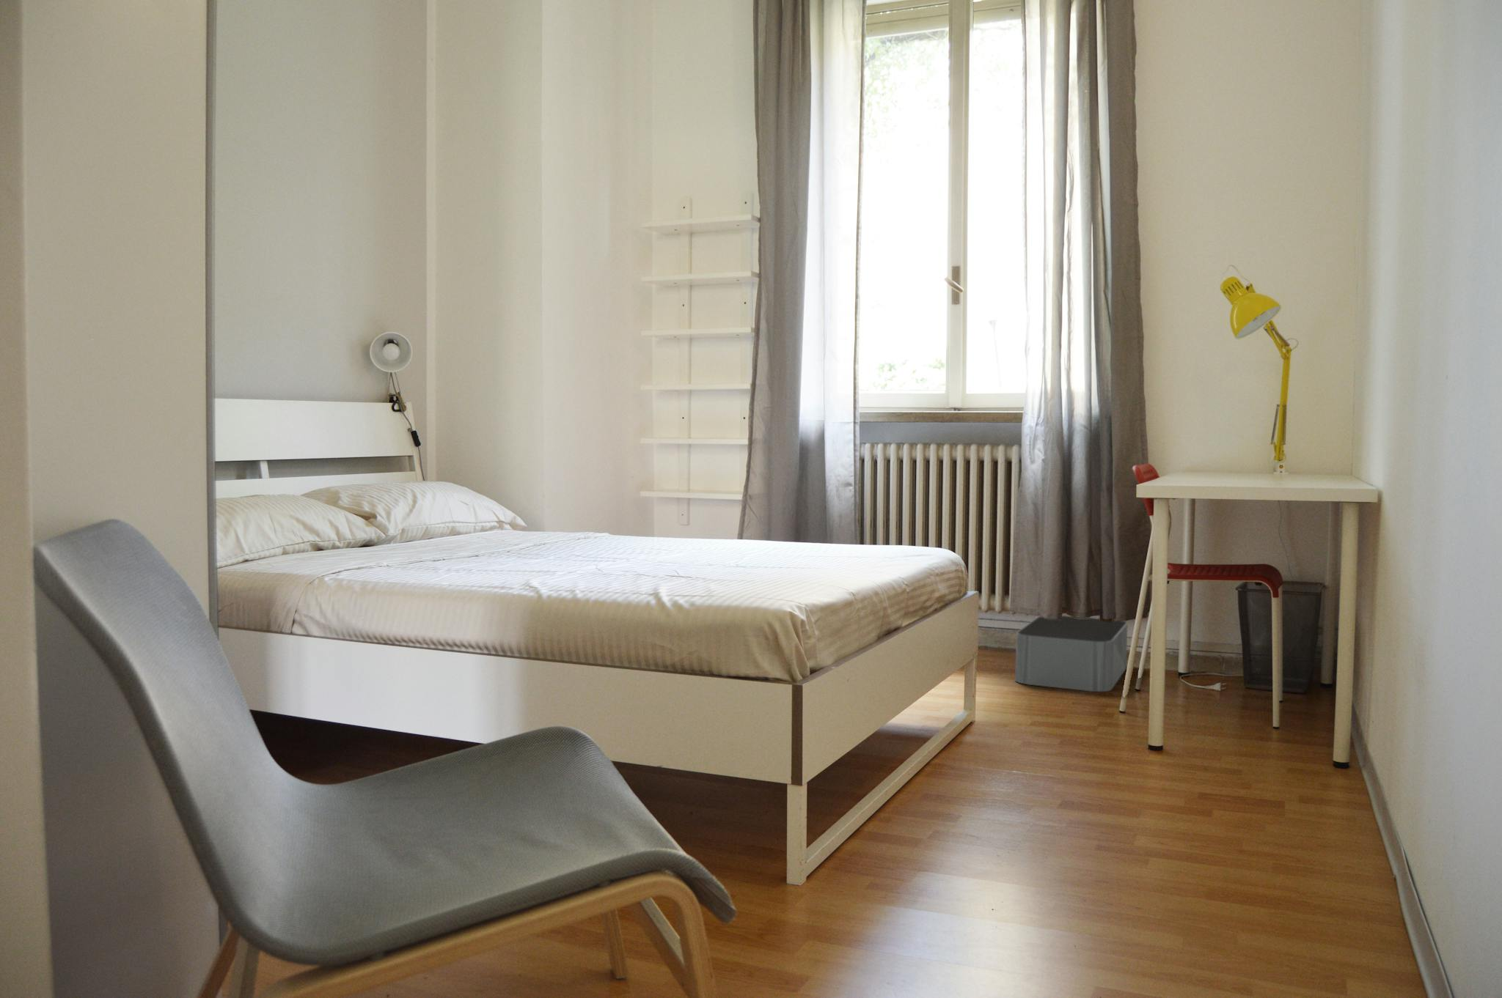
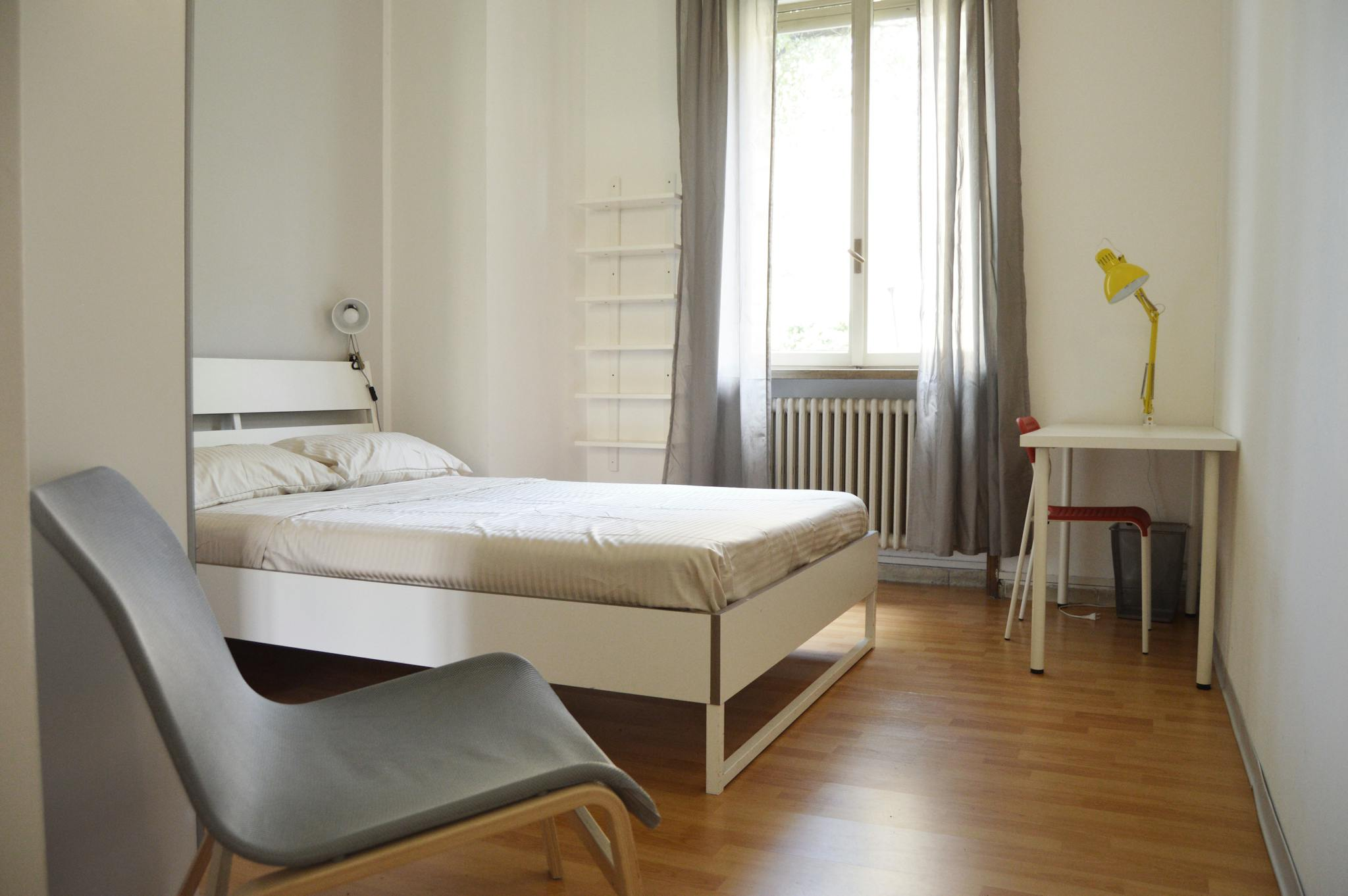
- storage bin (1072, 650)
